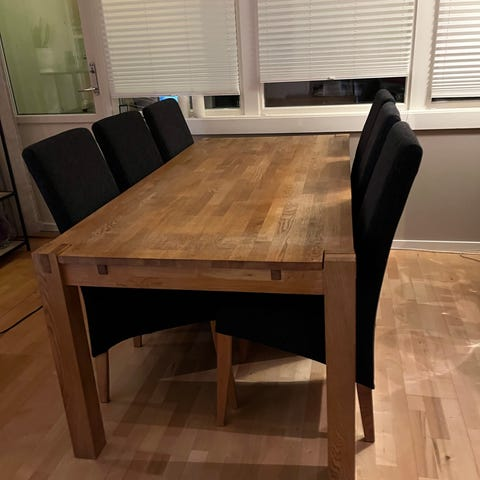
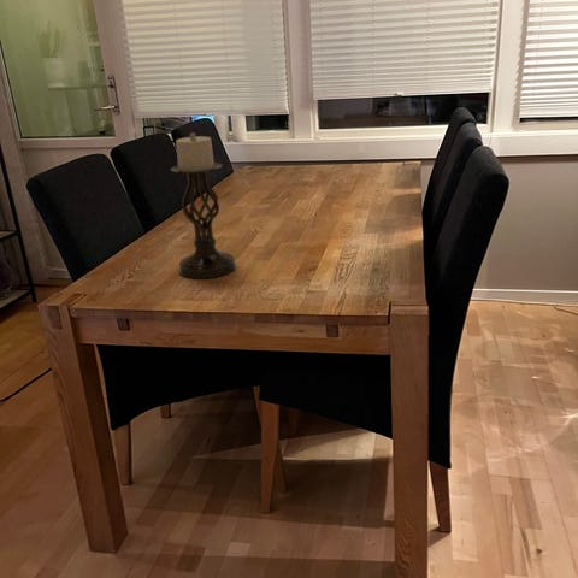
+ candle holder (202, 204)
